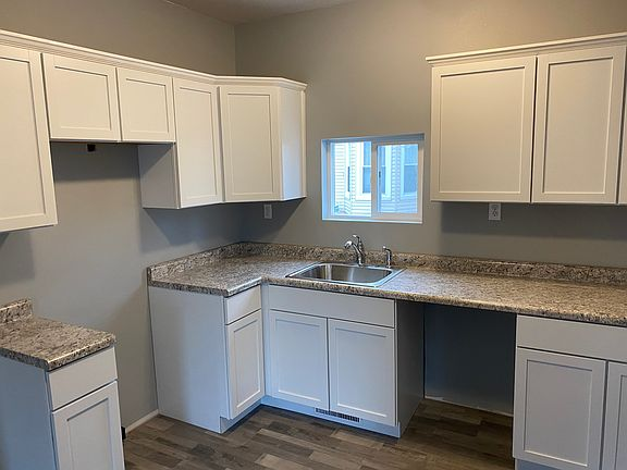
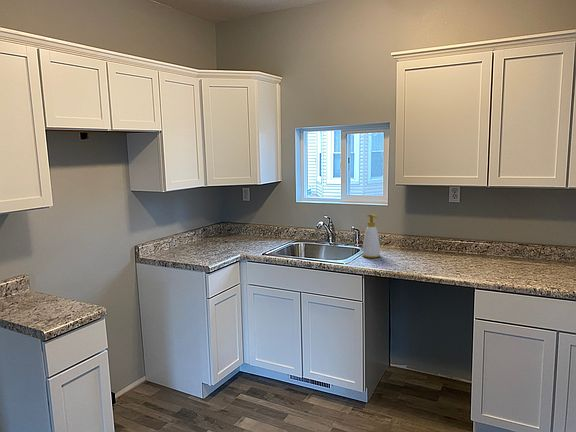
+ soap bottle (371, 235)
